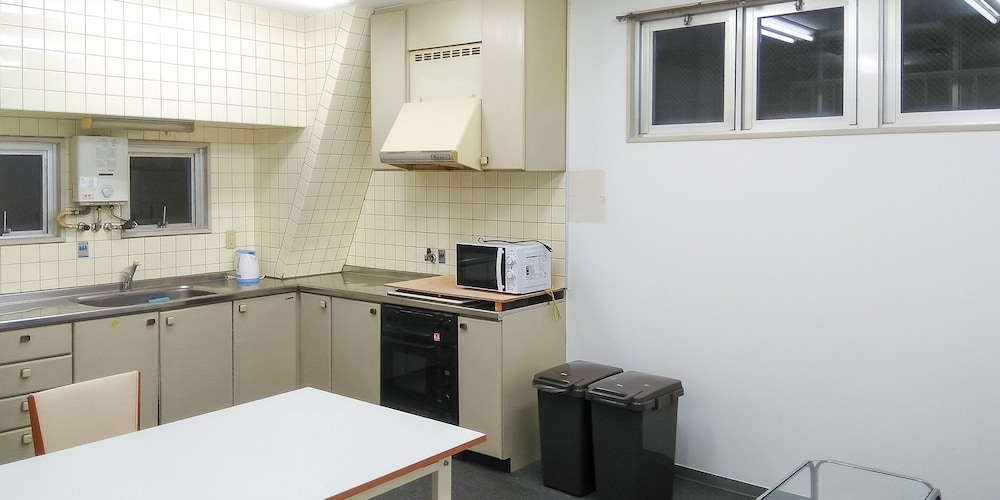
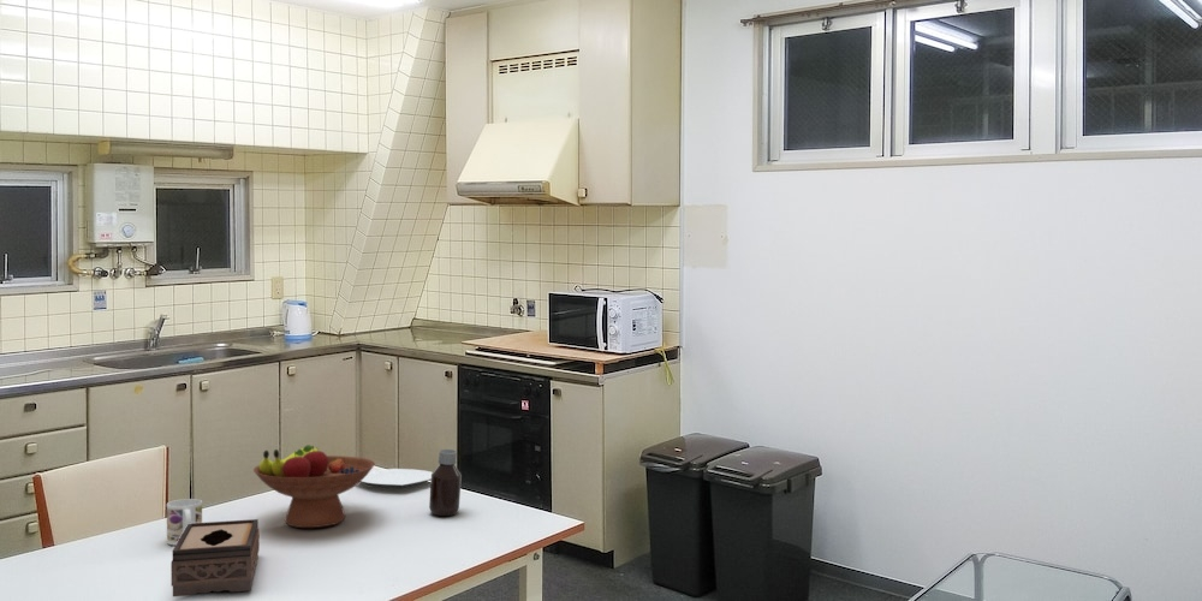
+ mug (185, 523)
+ plate (397, 478)
+ tissue box (218, 555)
+ fruit bowl (315, 482)
+ bottle (445, 481)
